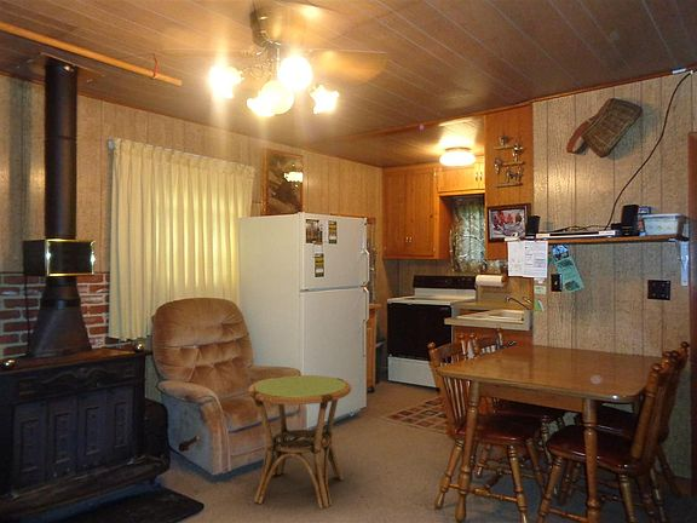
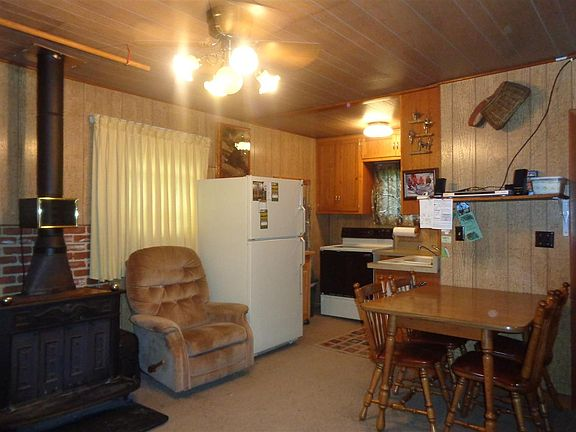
- side table (300, 437)
